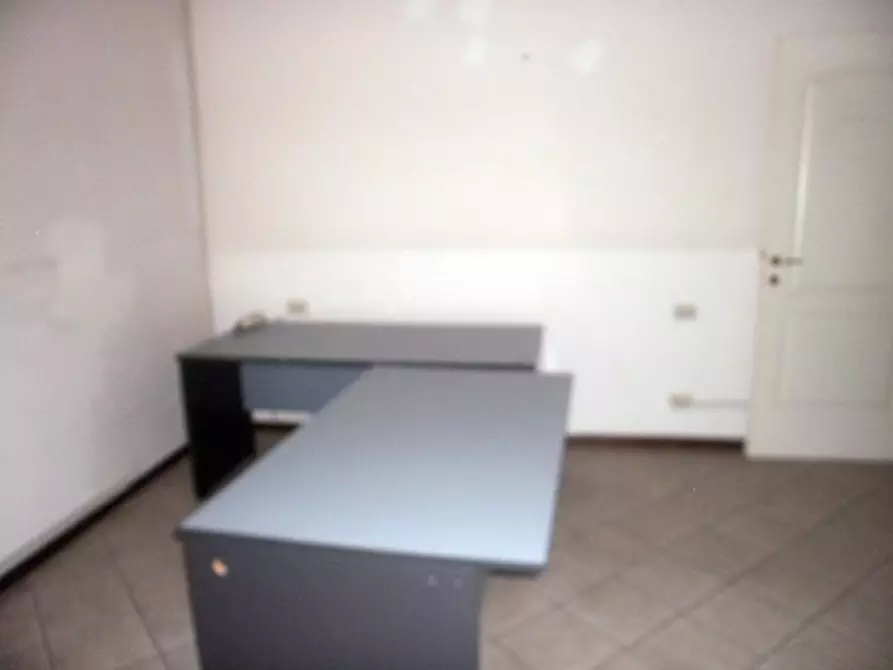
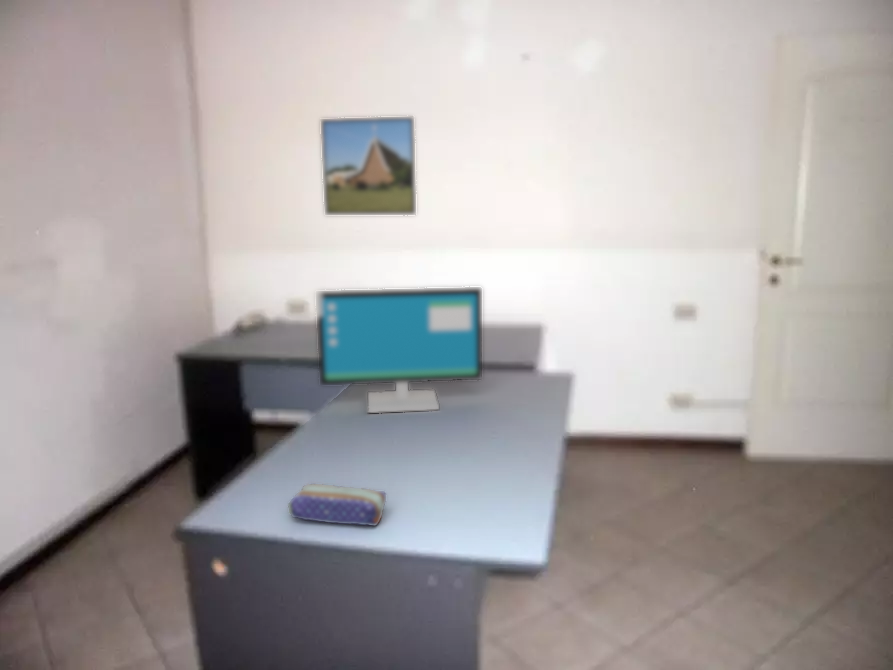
+ pencil case (337, 503)
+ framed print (368, 167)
+ computer monitor (401, 347)
